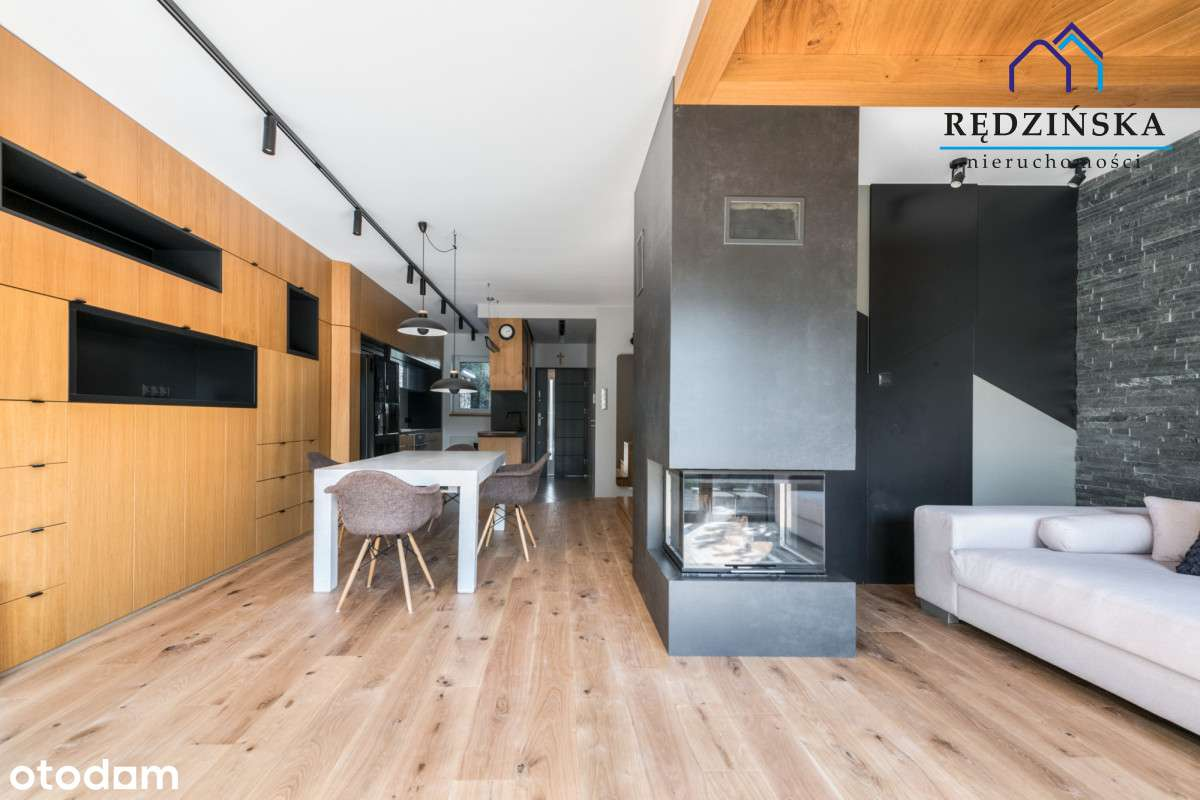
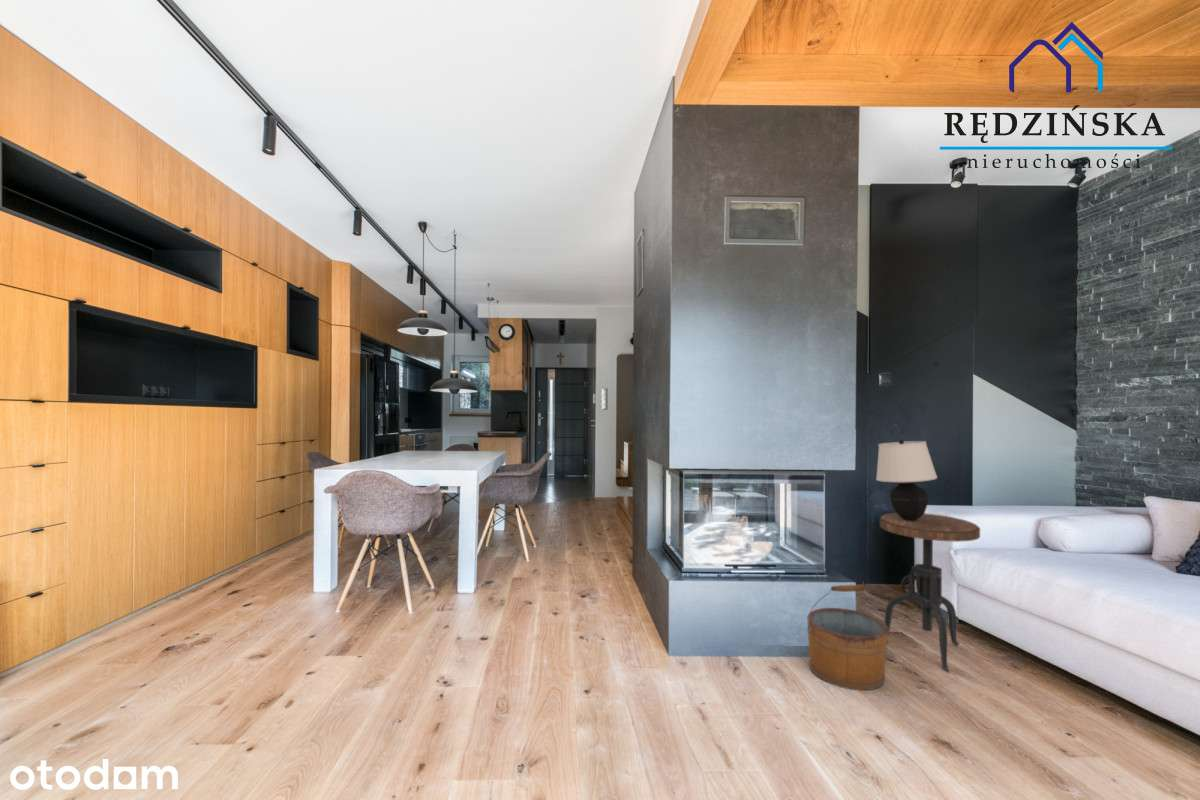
+ table lamp (911, 479)
+ side table (927, 586)
+ bucket (846, 628)
